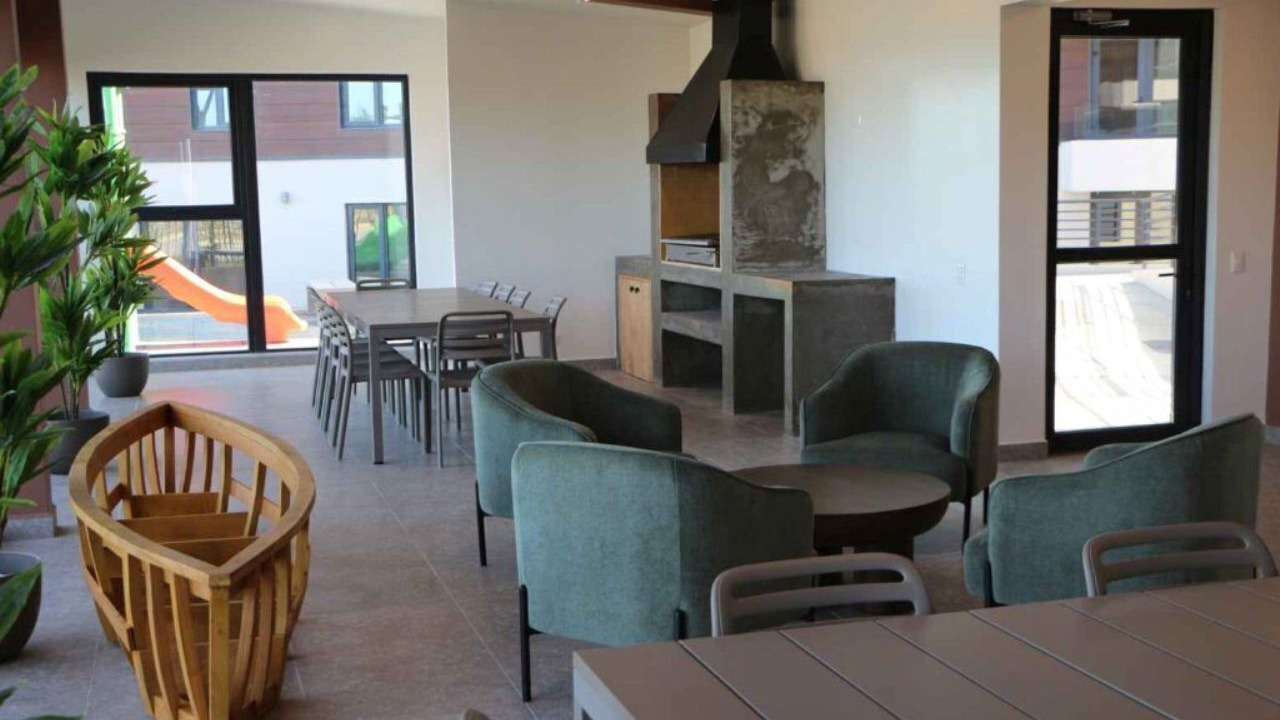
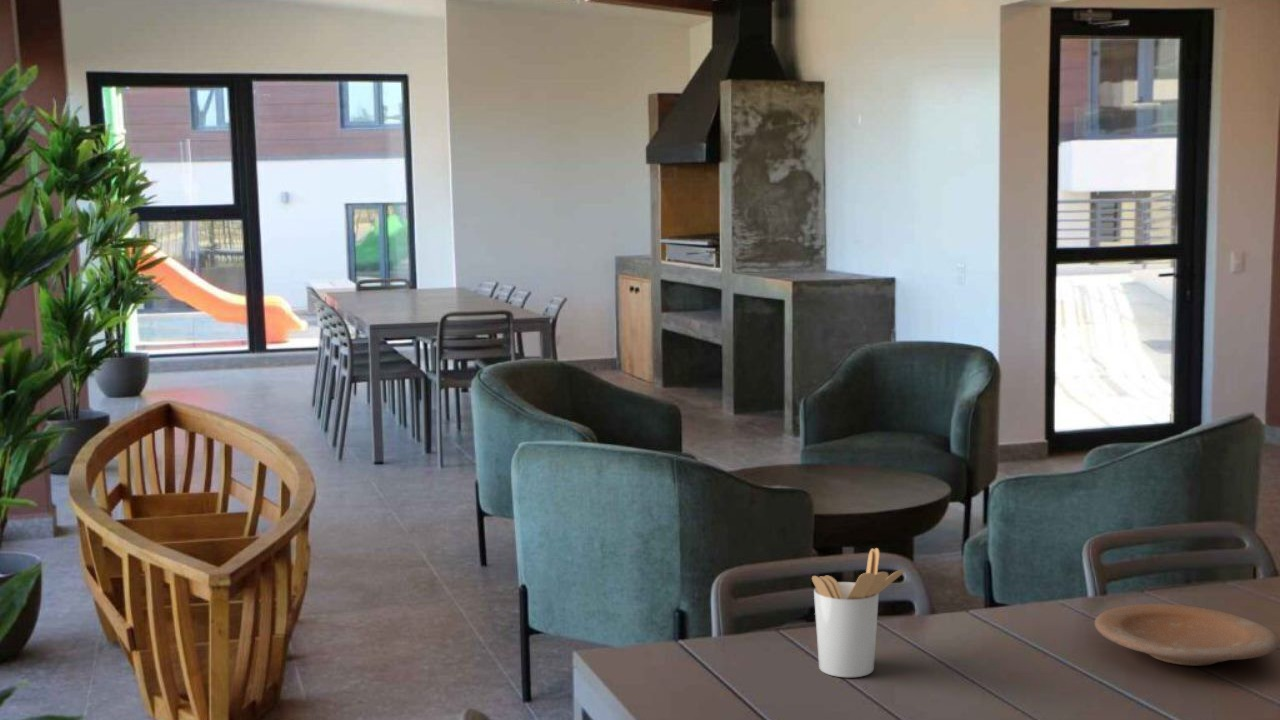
+ utensil holder (857, 614)
+ plate (1183, 640)
